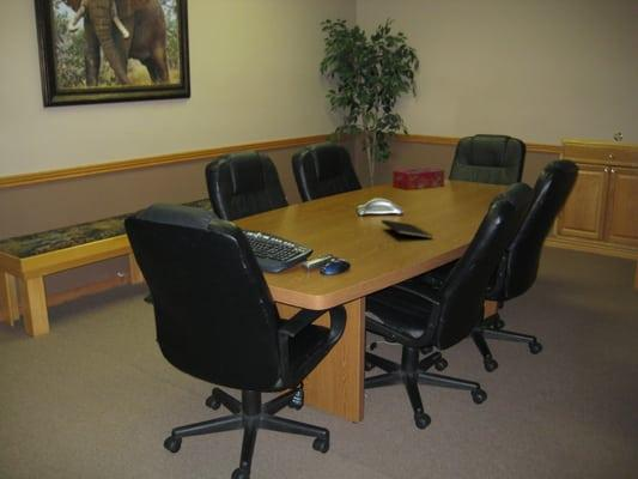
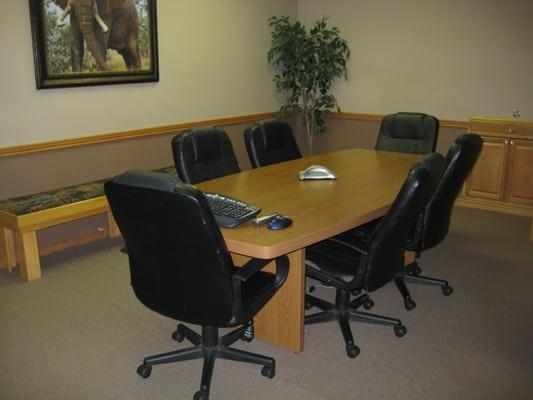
- tissue box (418, 177)
- notepad (406, 229)
